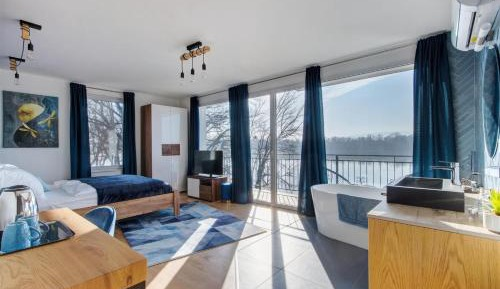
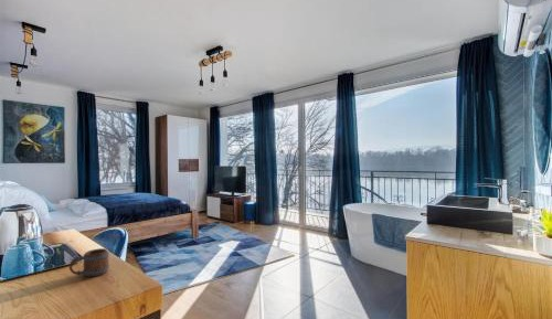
+ mug (89, 263)
